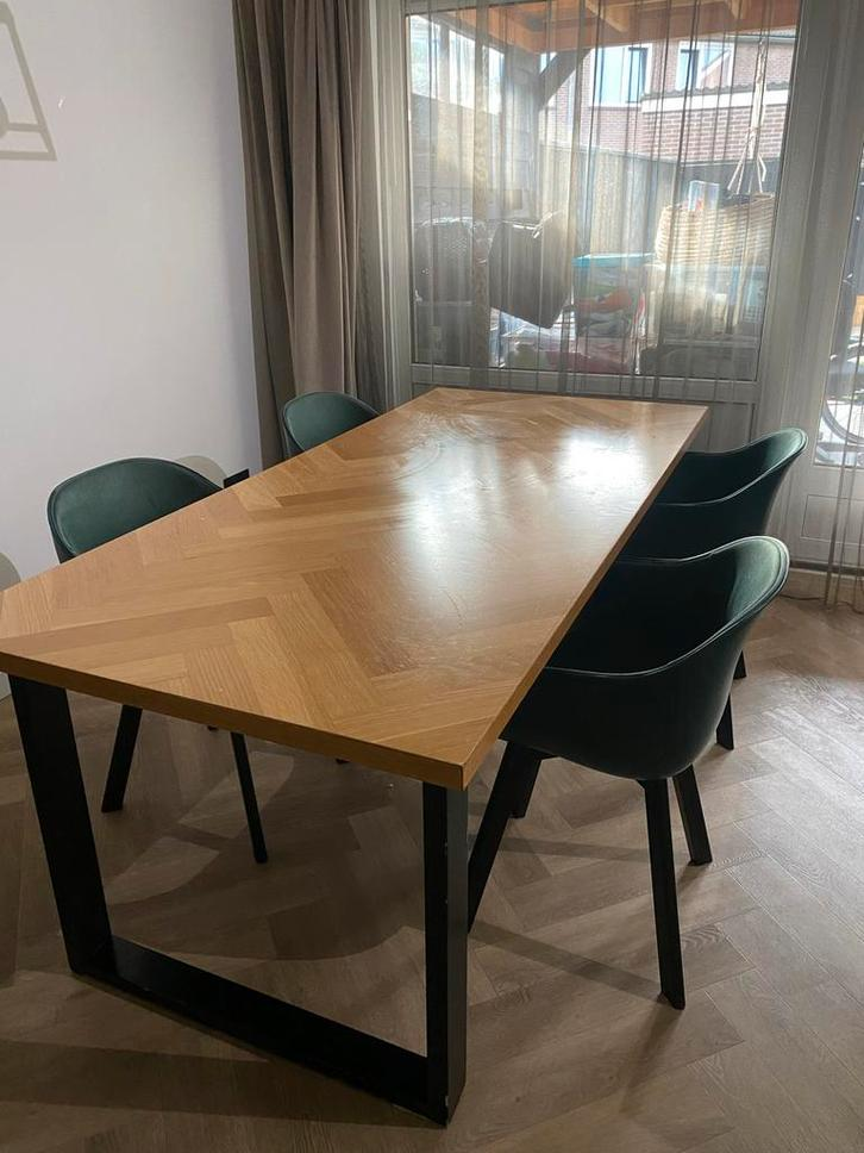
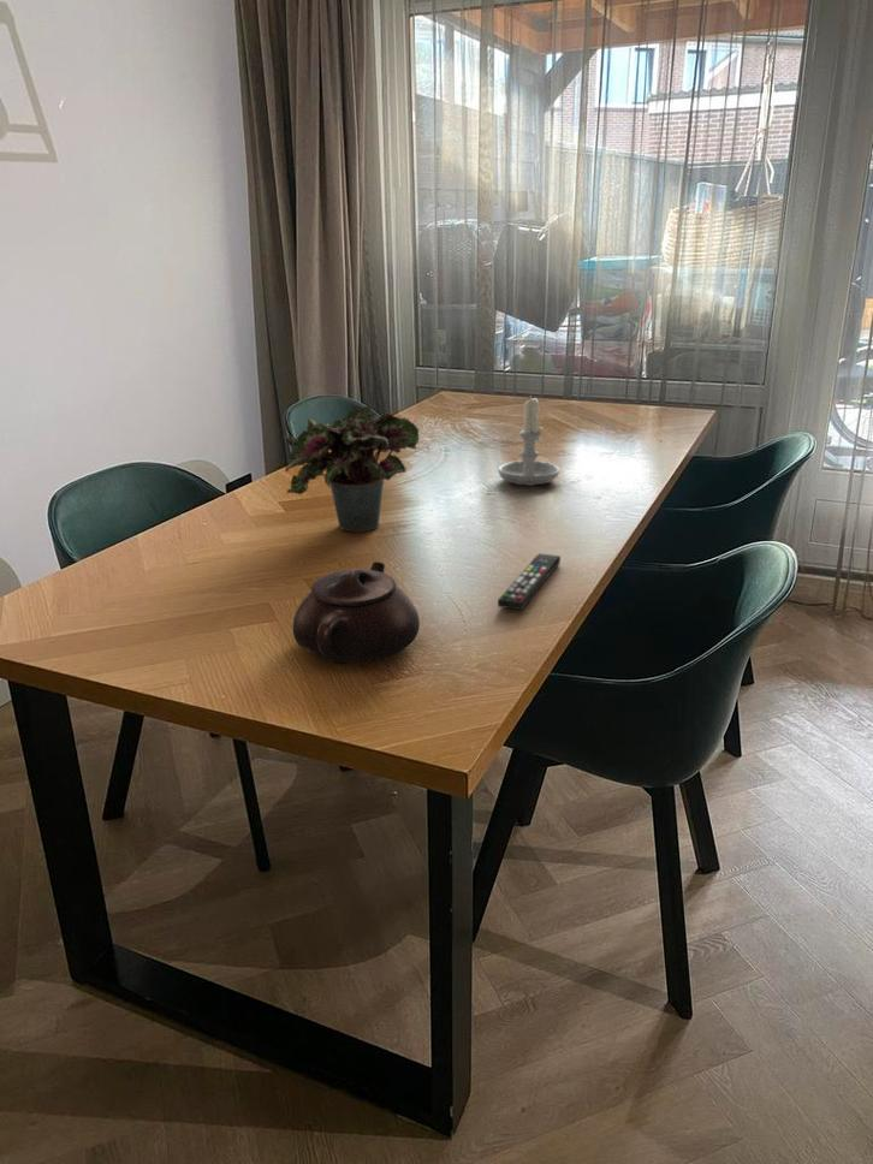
+ candle (529, 439)
+ teapot (351, 607)
+ potted plant (354, 471)
+ remote control (530, 580)
